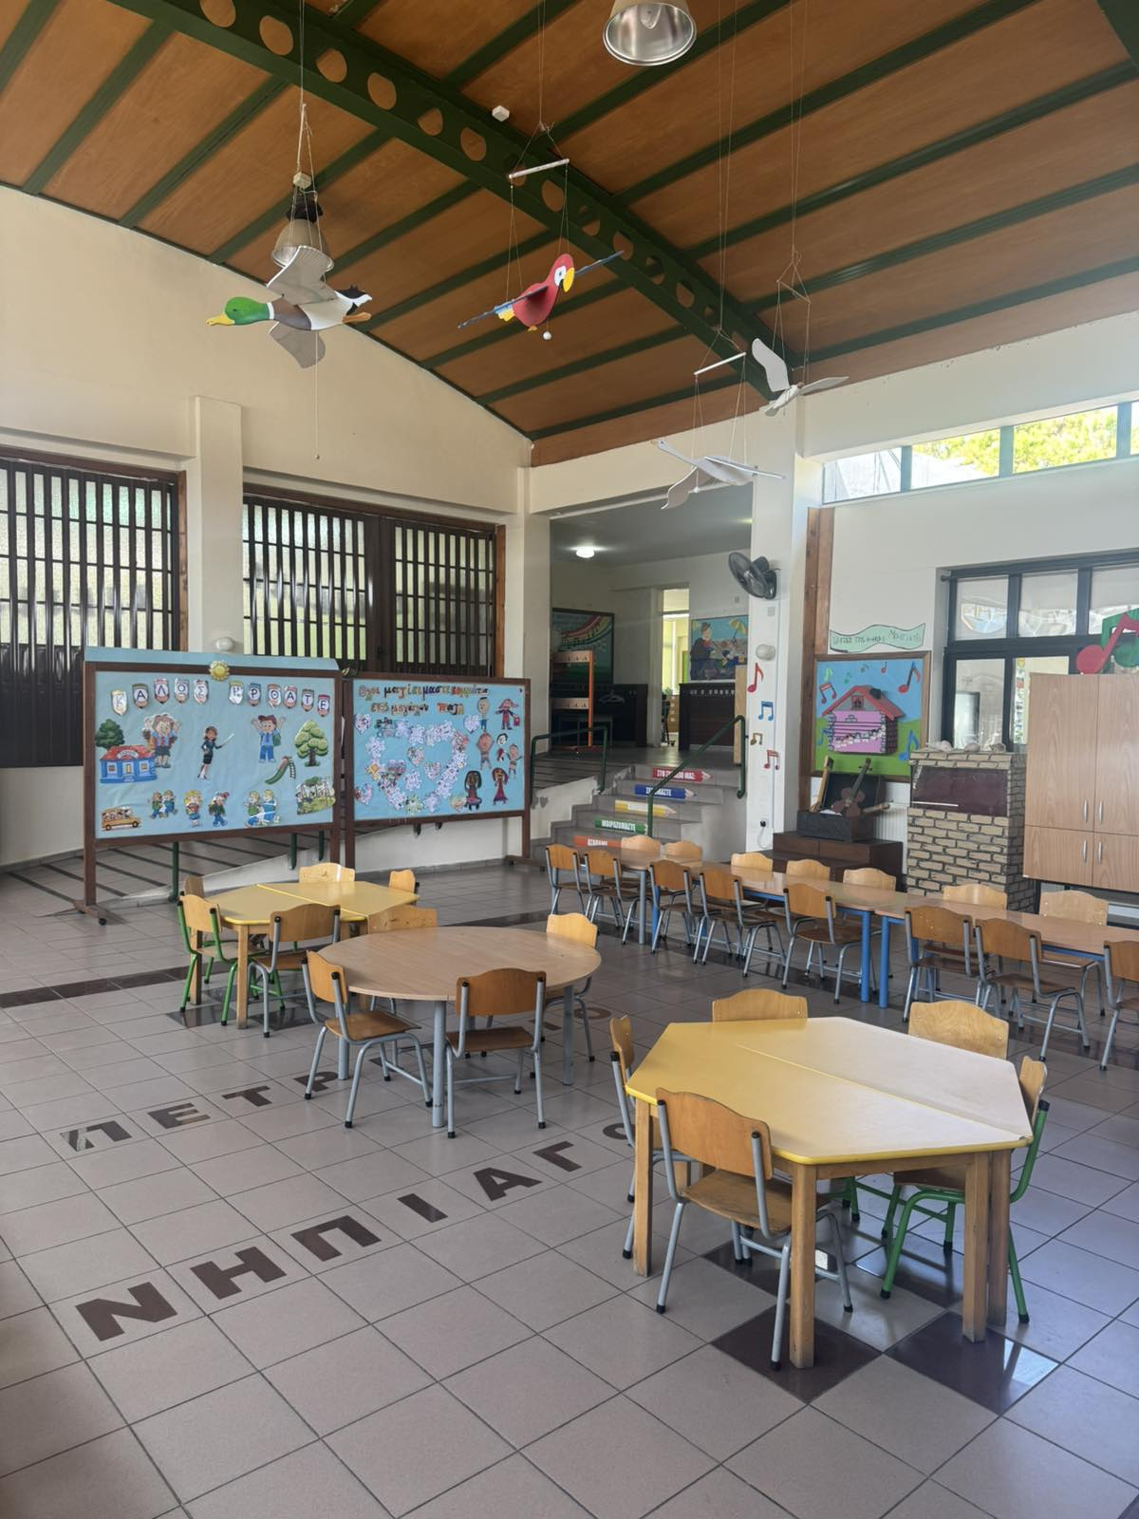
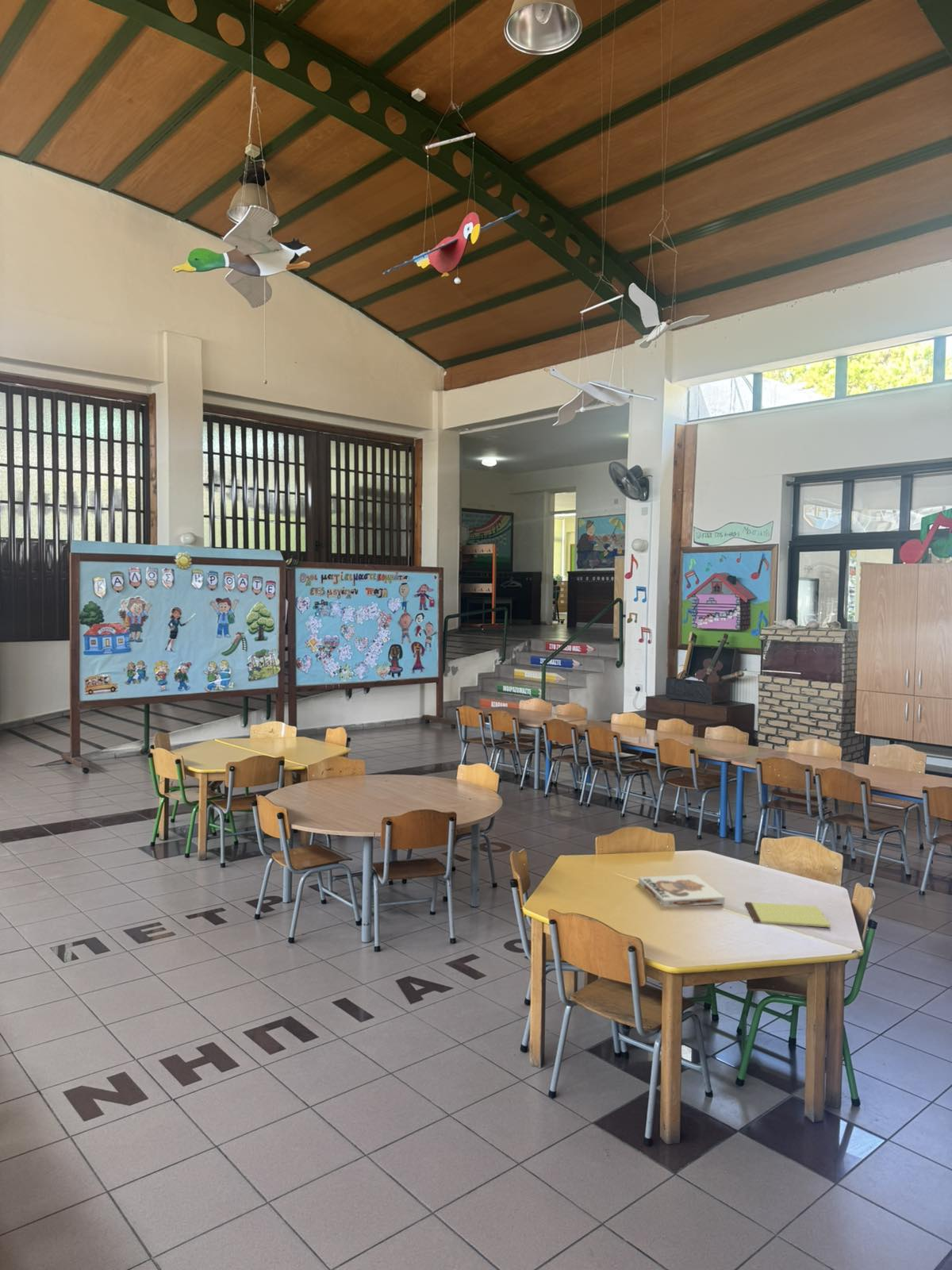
+ notepad (786, 914)
+ board game (680, 890)
